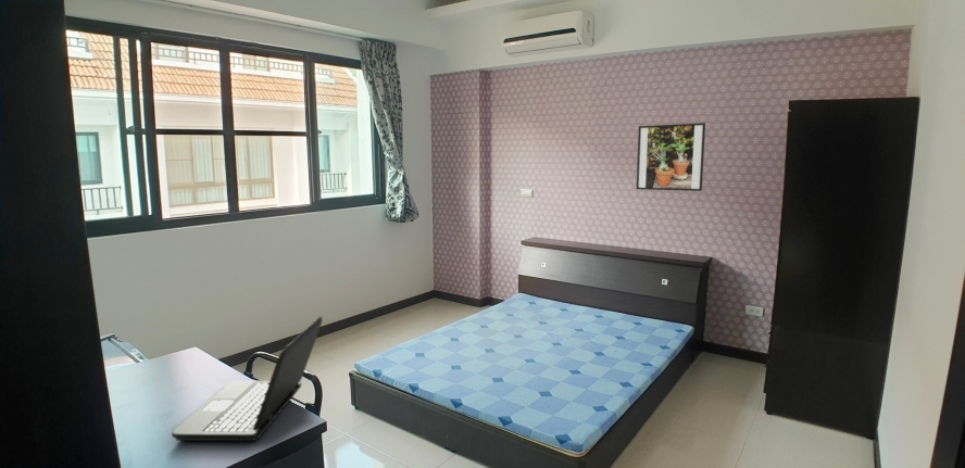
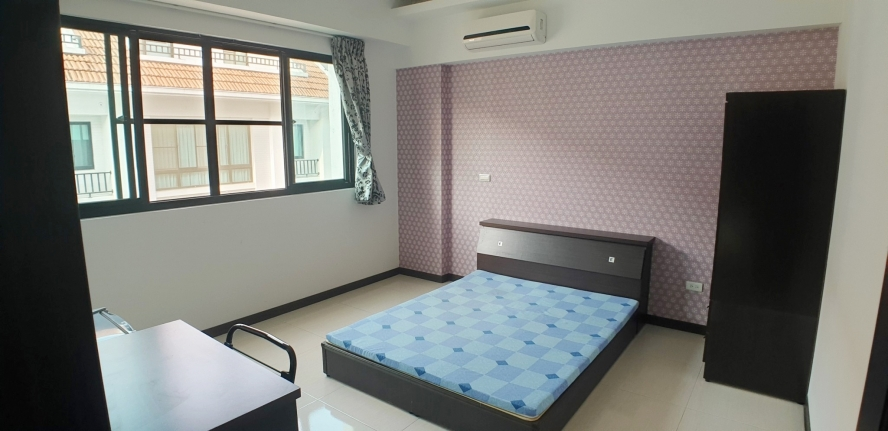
- laptop (253, 381)
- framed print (668, 157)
